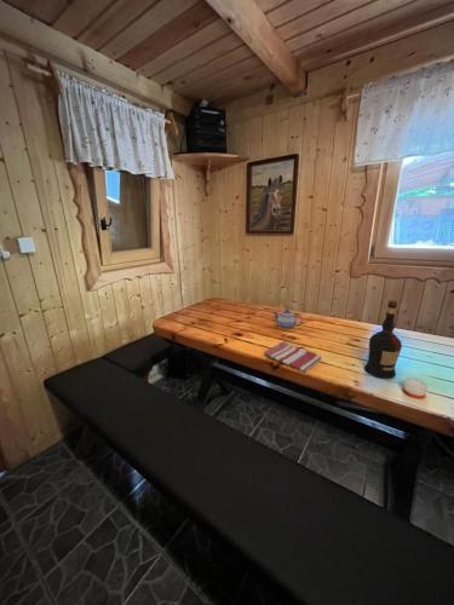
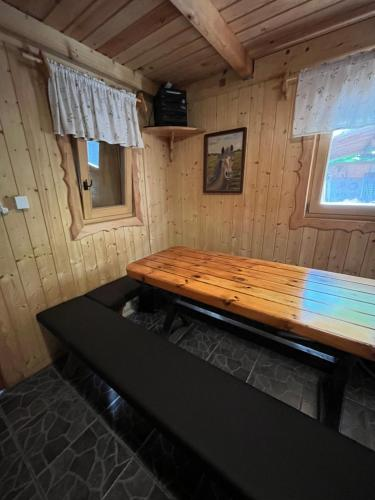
- candle (415, 382)
- liquor (385, 338)
- teapot (286, 318)
- dish towel (292, 355)
